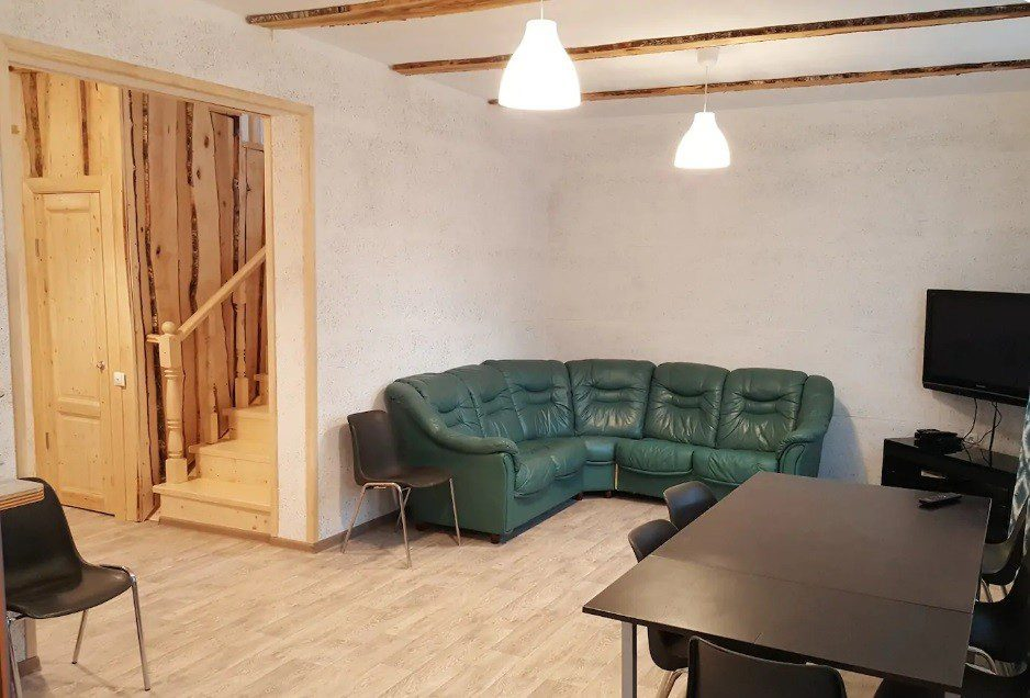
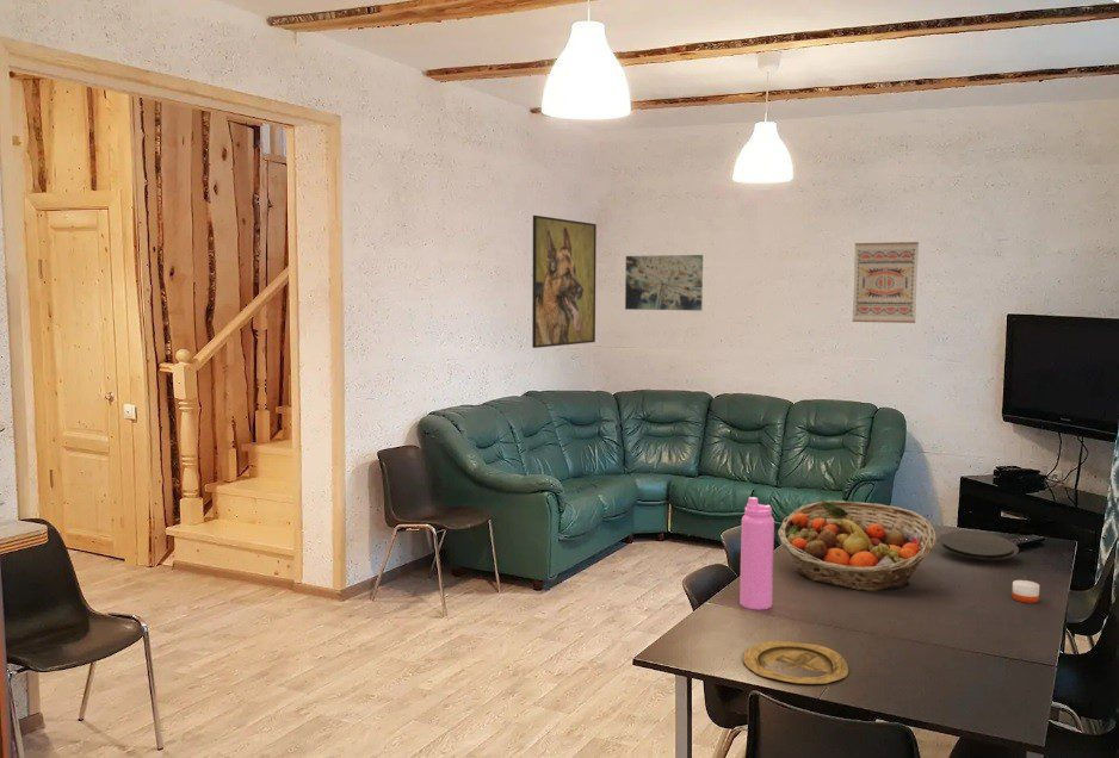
+ wall art (663, 282)
+ candle (1026, 583)
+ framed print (565, 282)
+ plate (795, 663)
+ wall art (884, 282)
+ water bottle (756, 552)
+ fruit basket (854, 543)
+ plate (976, 547)
